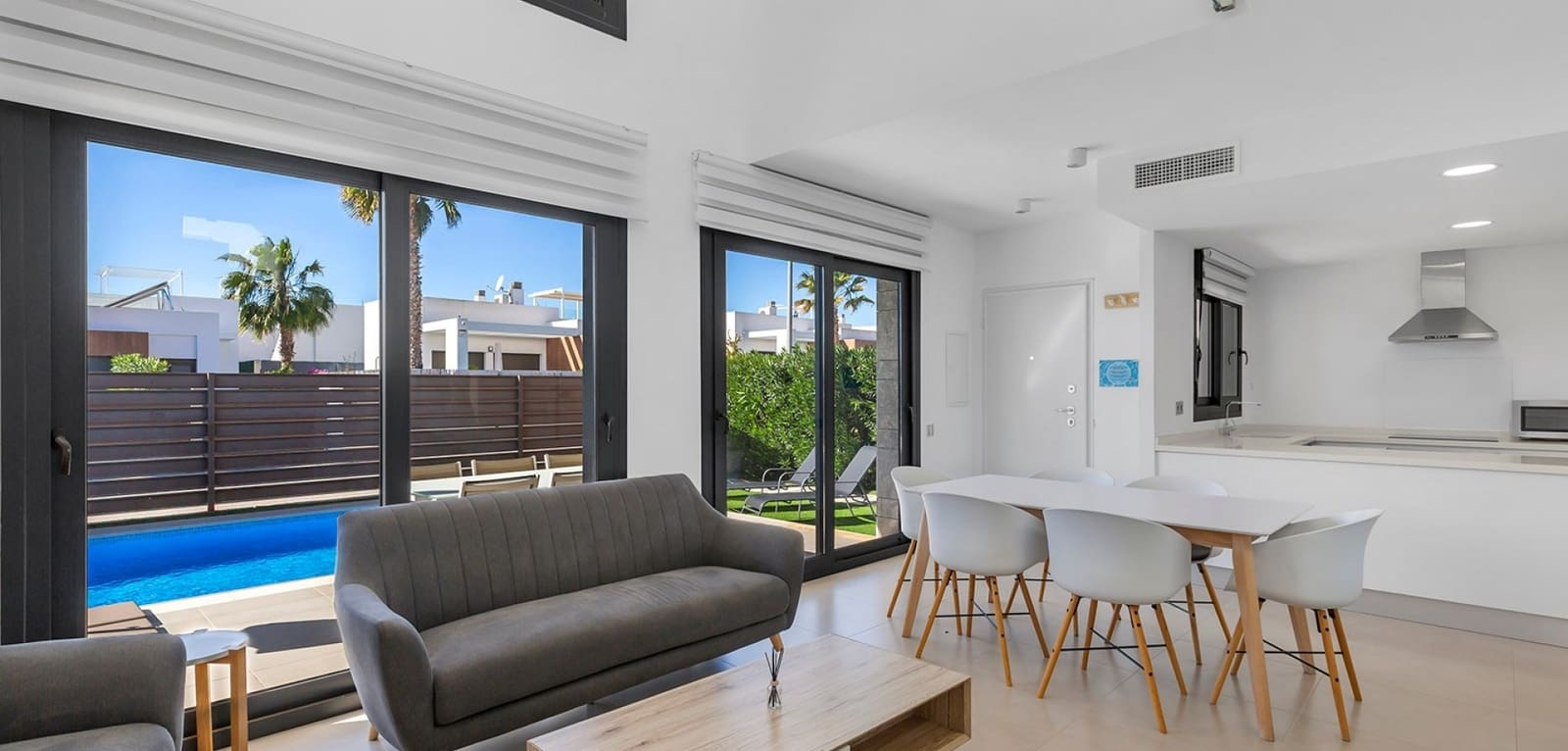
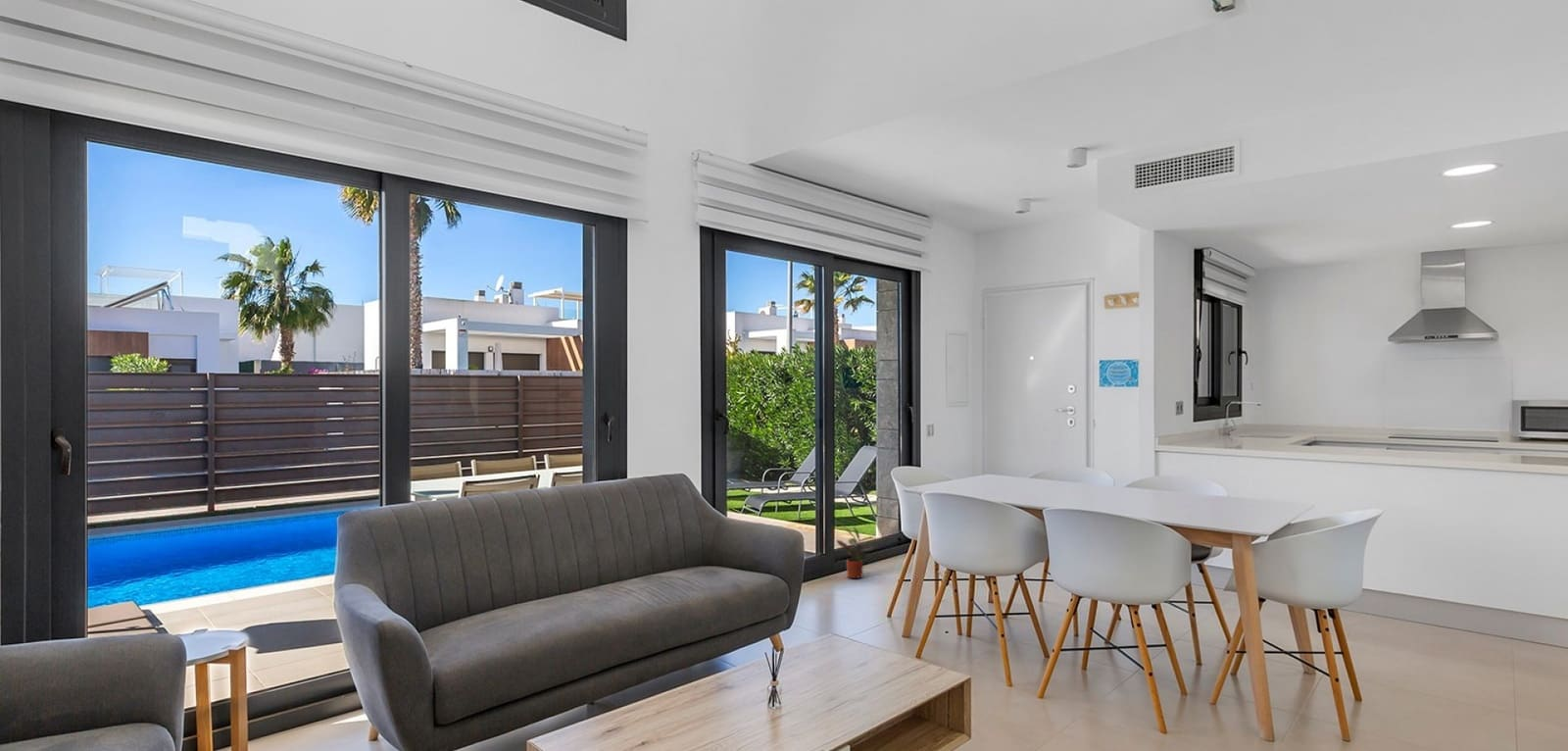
+ potted plant (858, 551)
